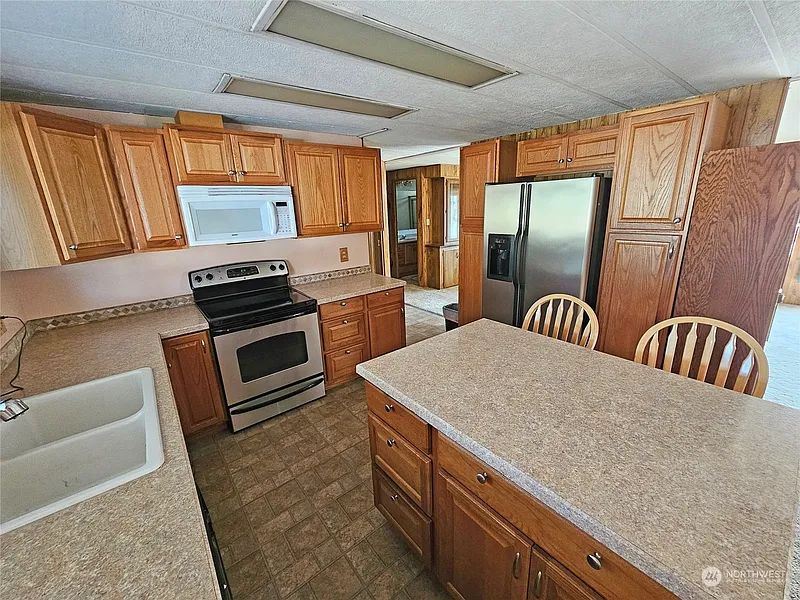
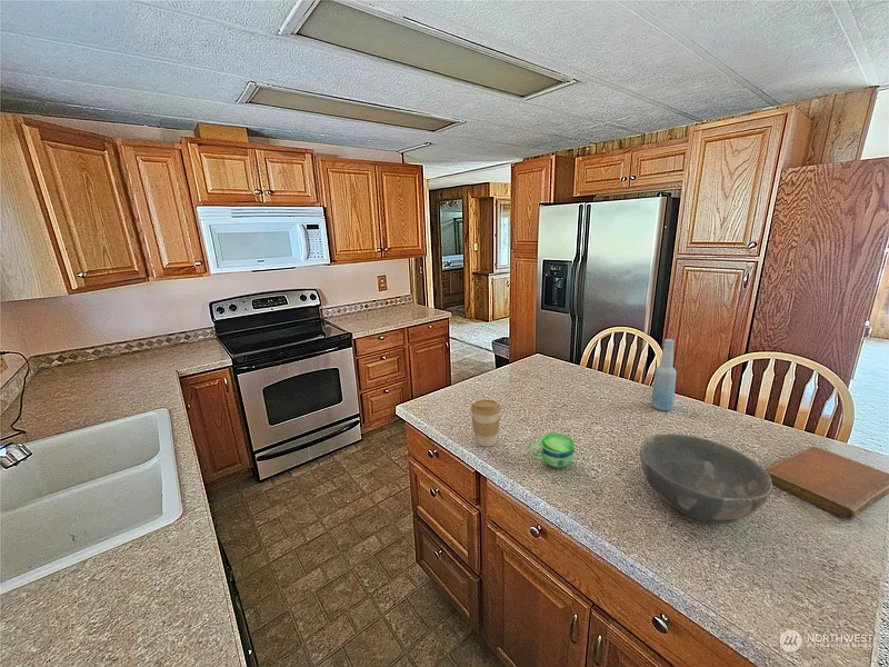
+ coffee cup (486, 421)
+ notebook (829, 478)
+ bowl (698, 482)
+ cup (551, 452)
+ bottle (665, 374)
